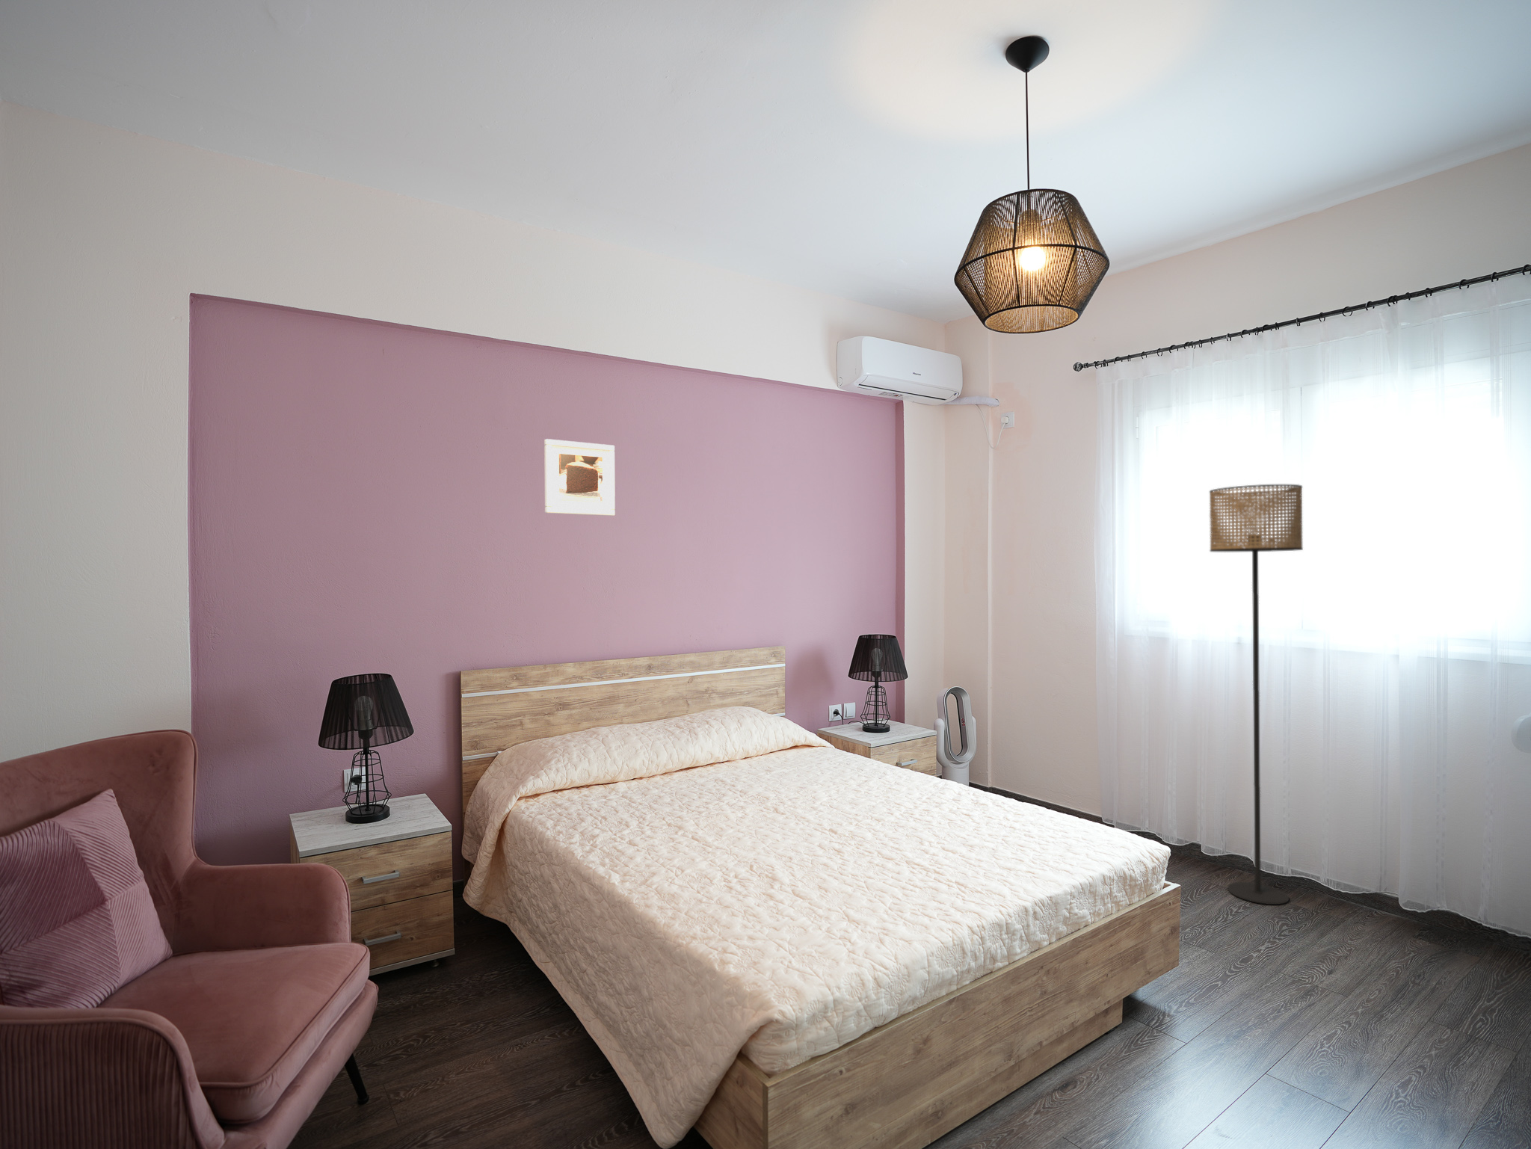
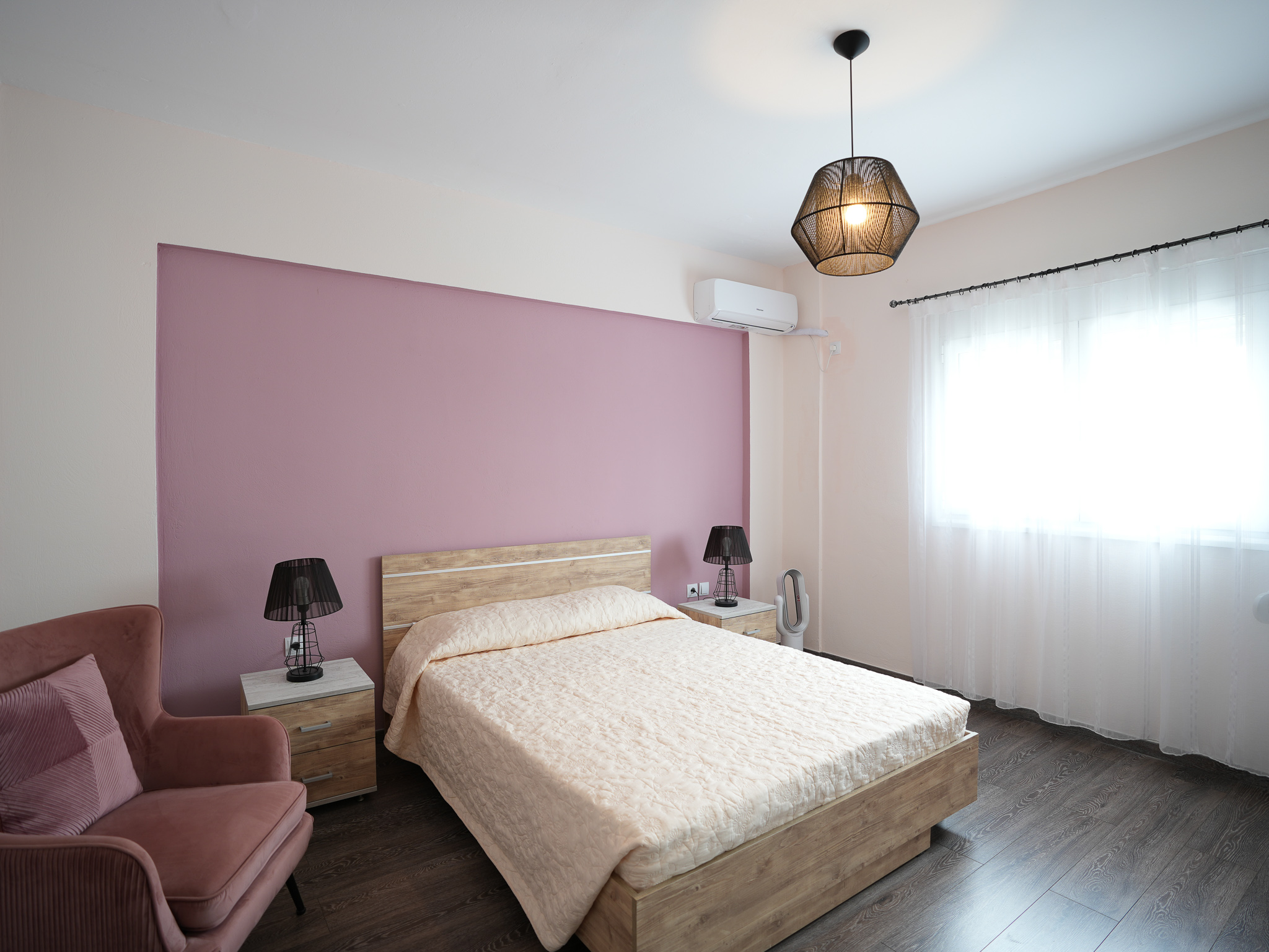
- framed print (580, 478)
- floor lamp (1256, 690)
